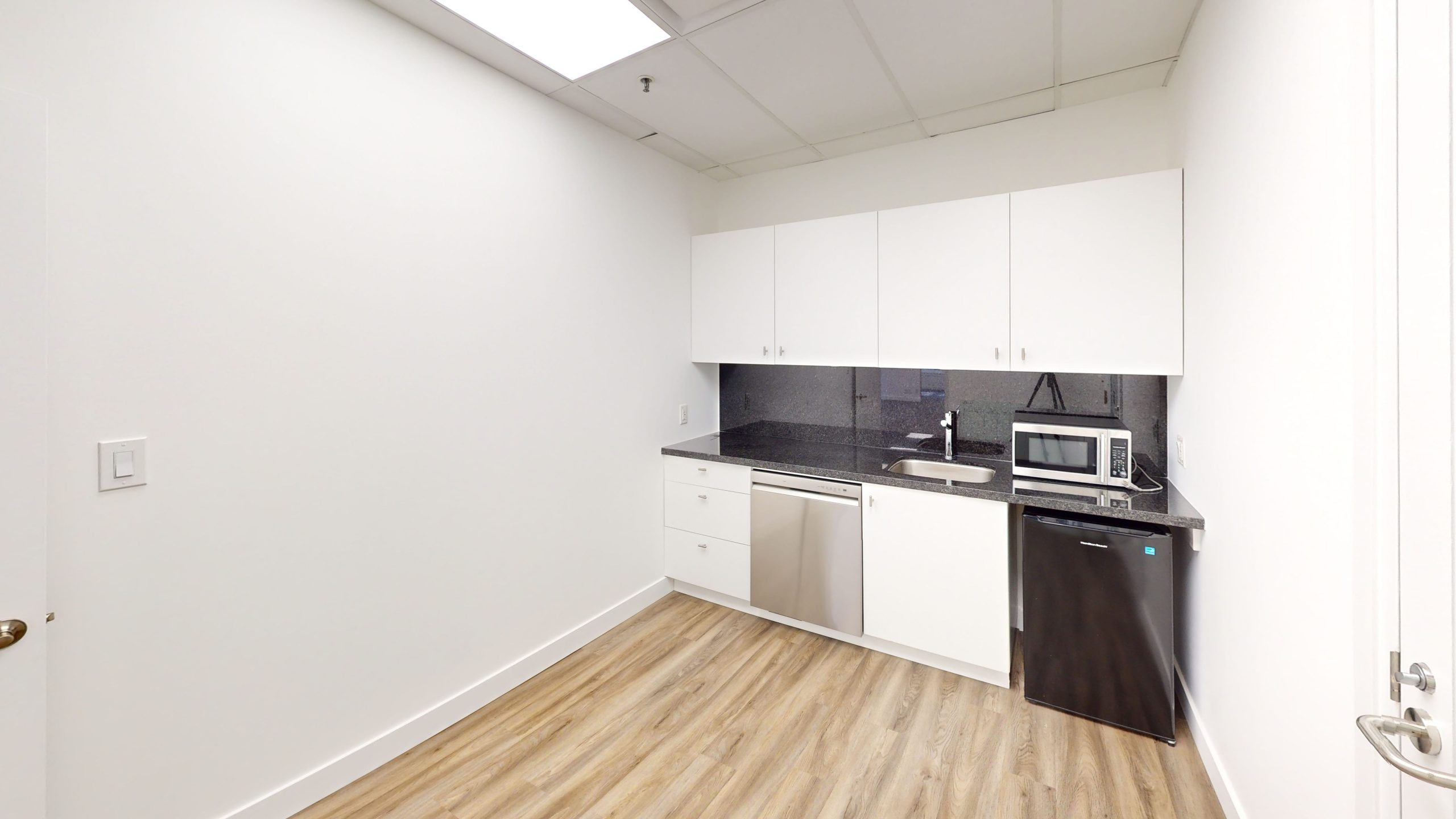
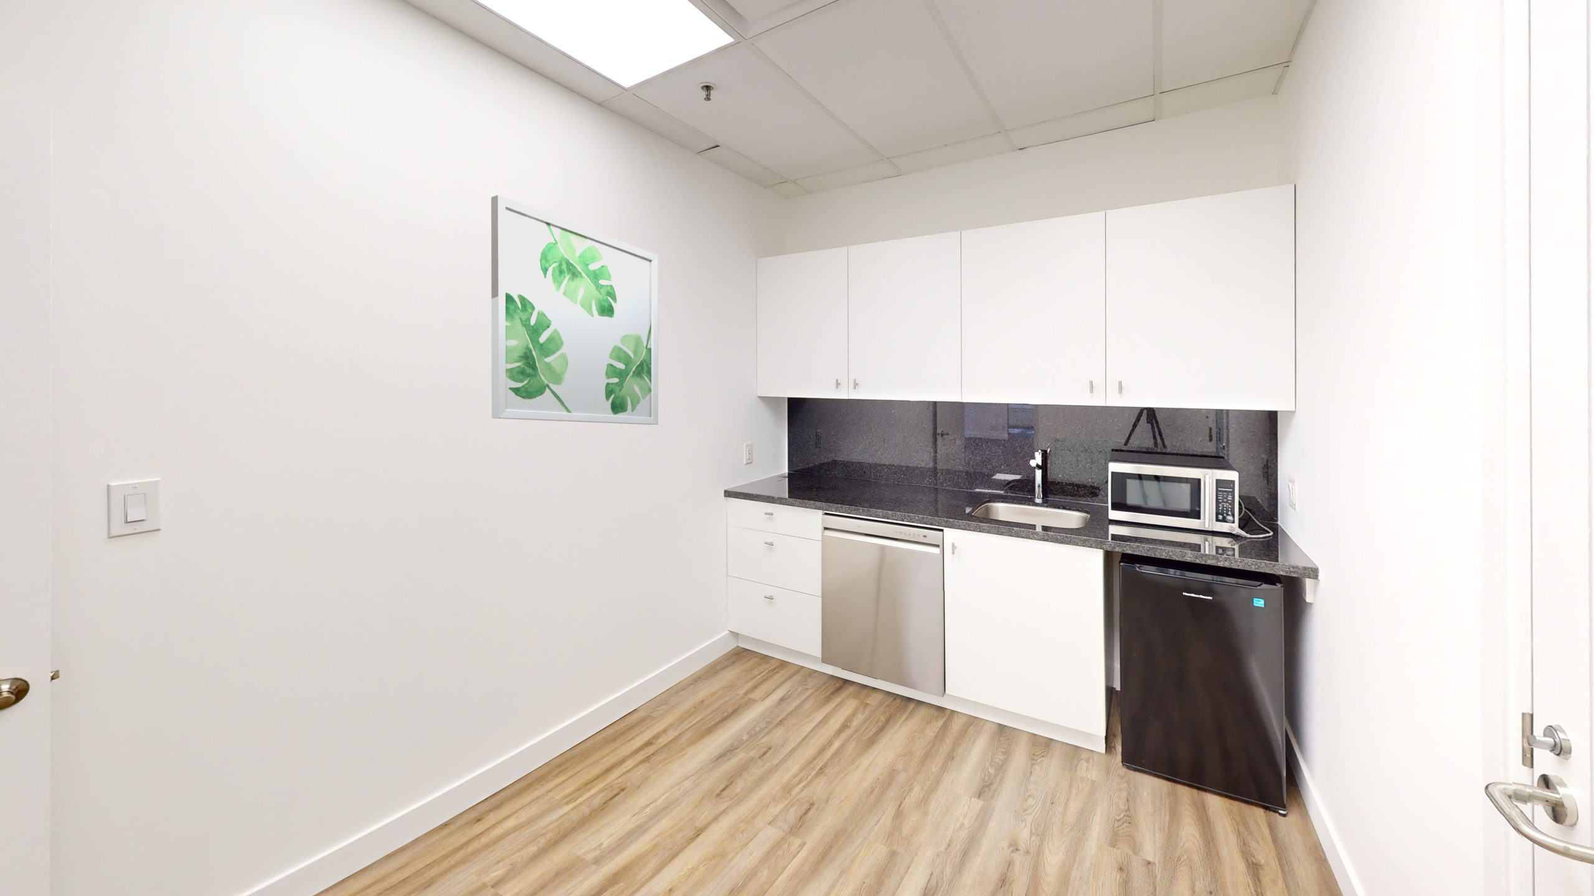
+ wall art (586, 325)
